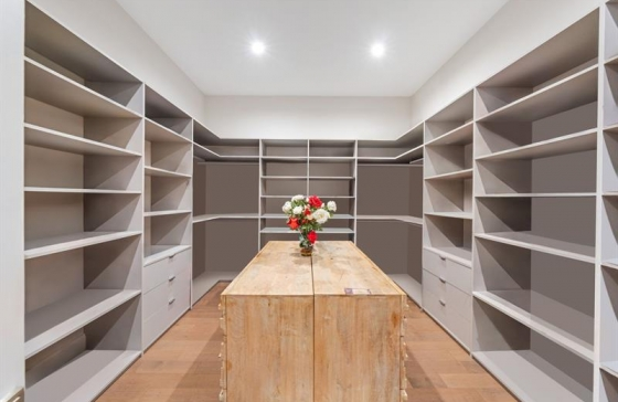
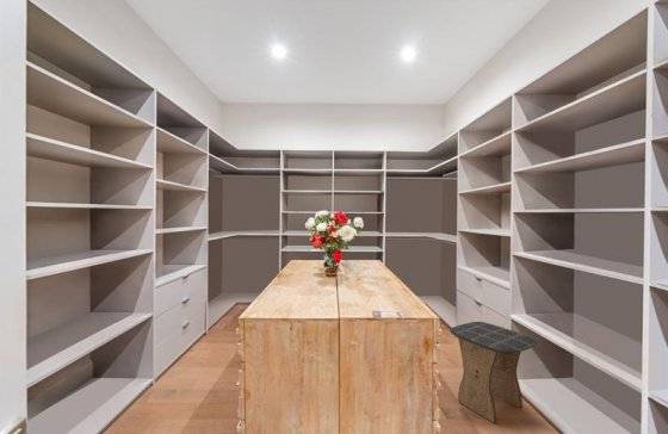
+ stool (490, 368)
